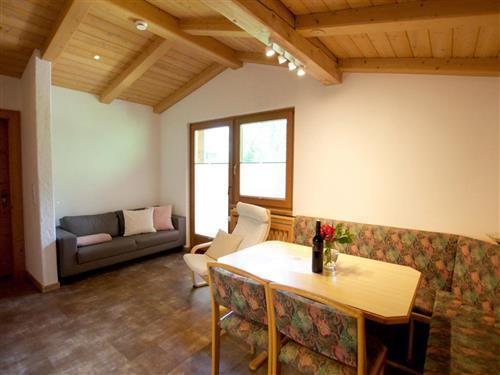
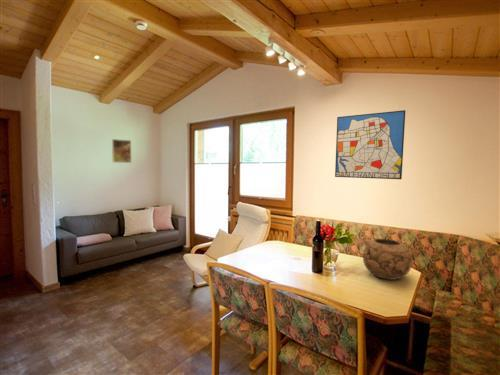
+ wall art (367, 146)
+ decorative bowl (386, 258)
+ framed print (121, 151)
